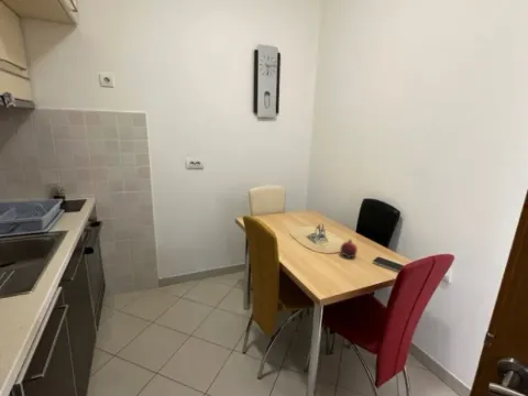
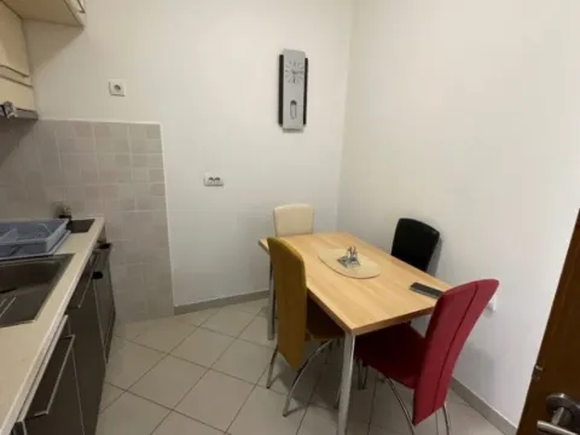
- fruit (349, 248)
